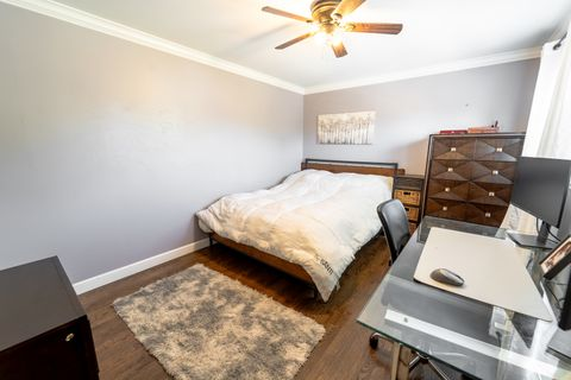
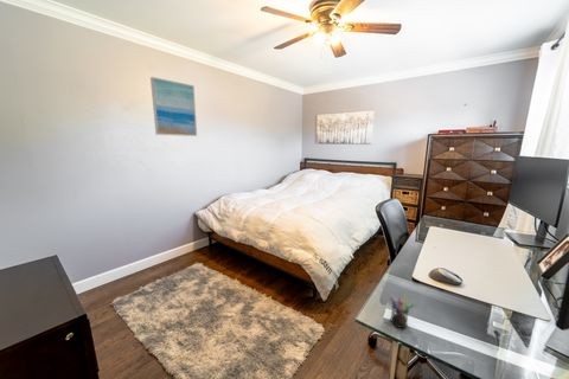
+ wall art (175, 109)
+ pen holder (402, 309)
